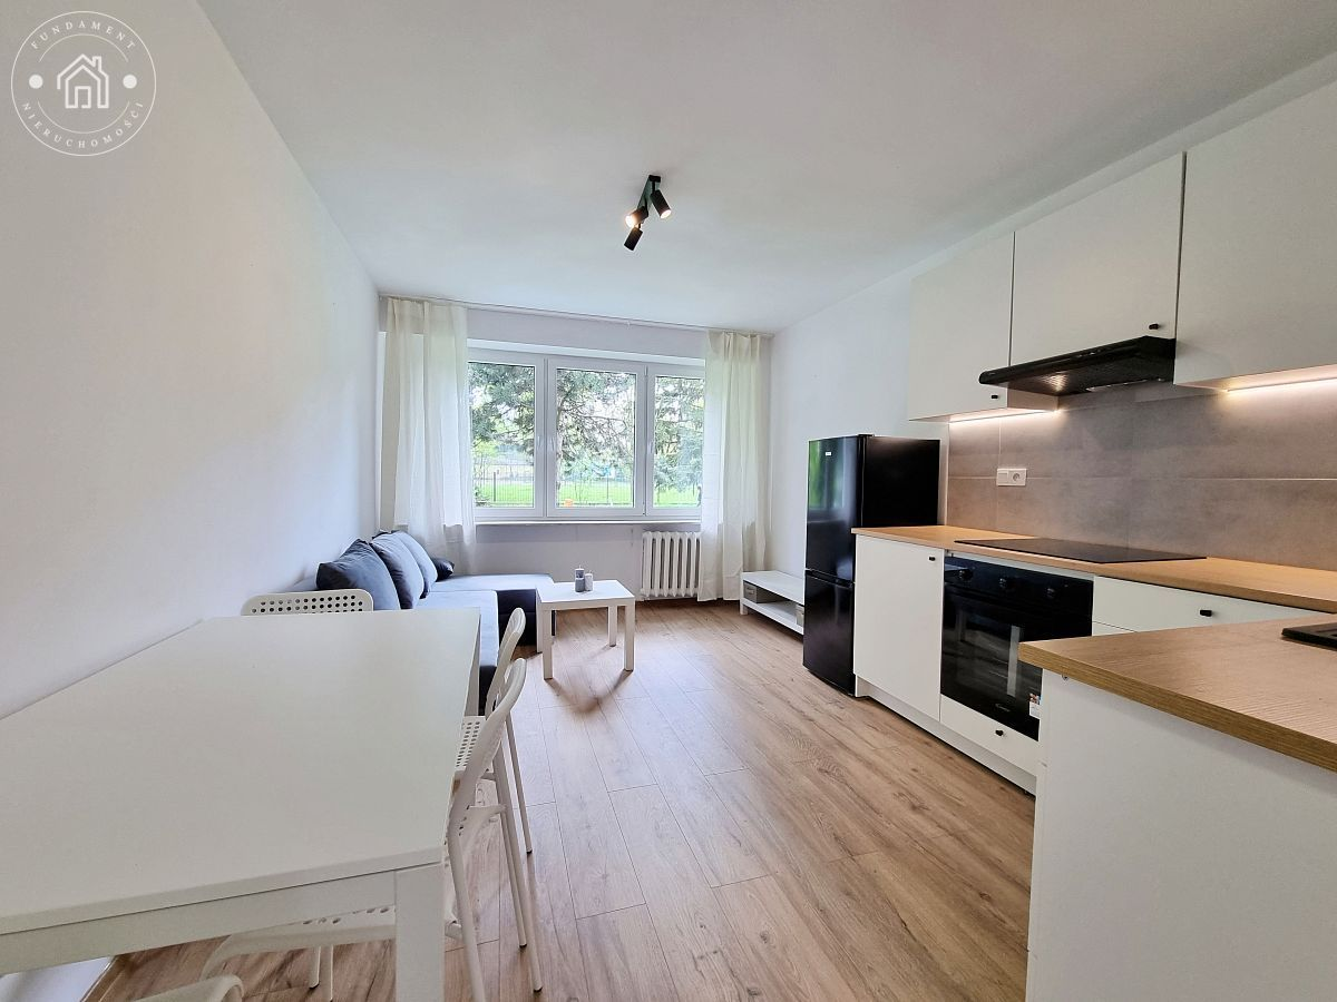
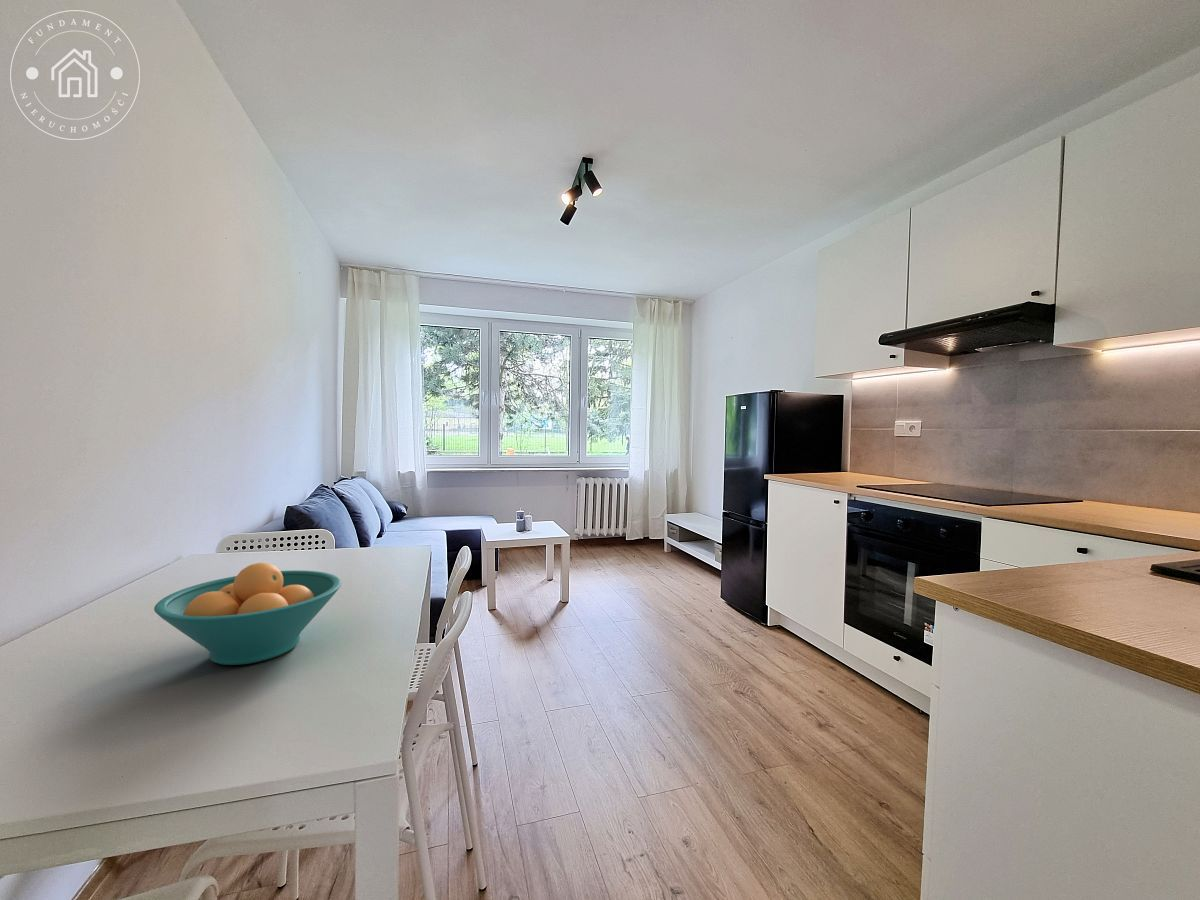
+ fruit bowl (256, 606)
